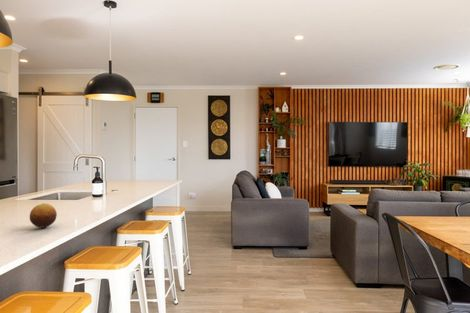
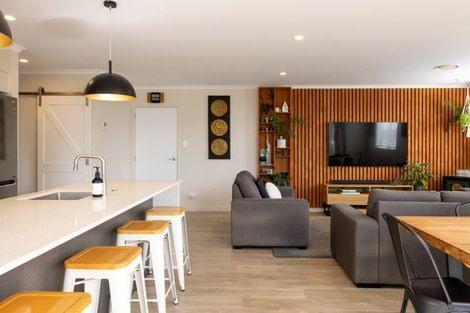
- fruit (43, 215)
